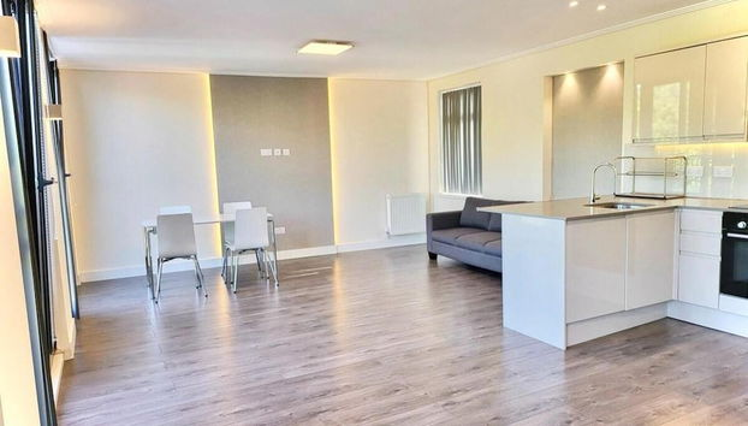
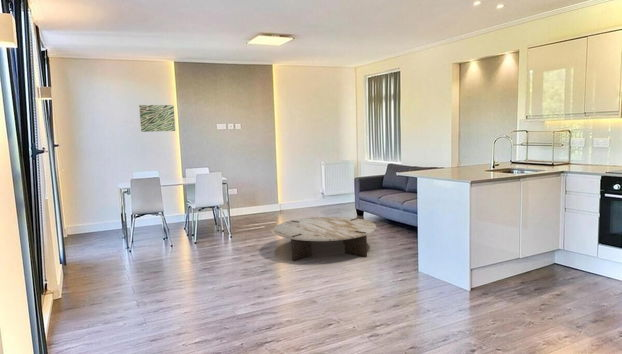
+ wall art (157, 118)
+ coffee table (325, 237)
